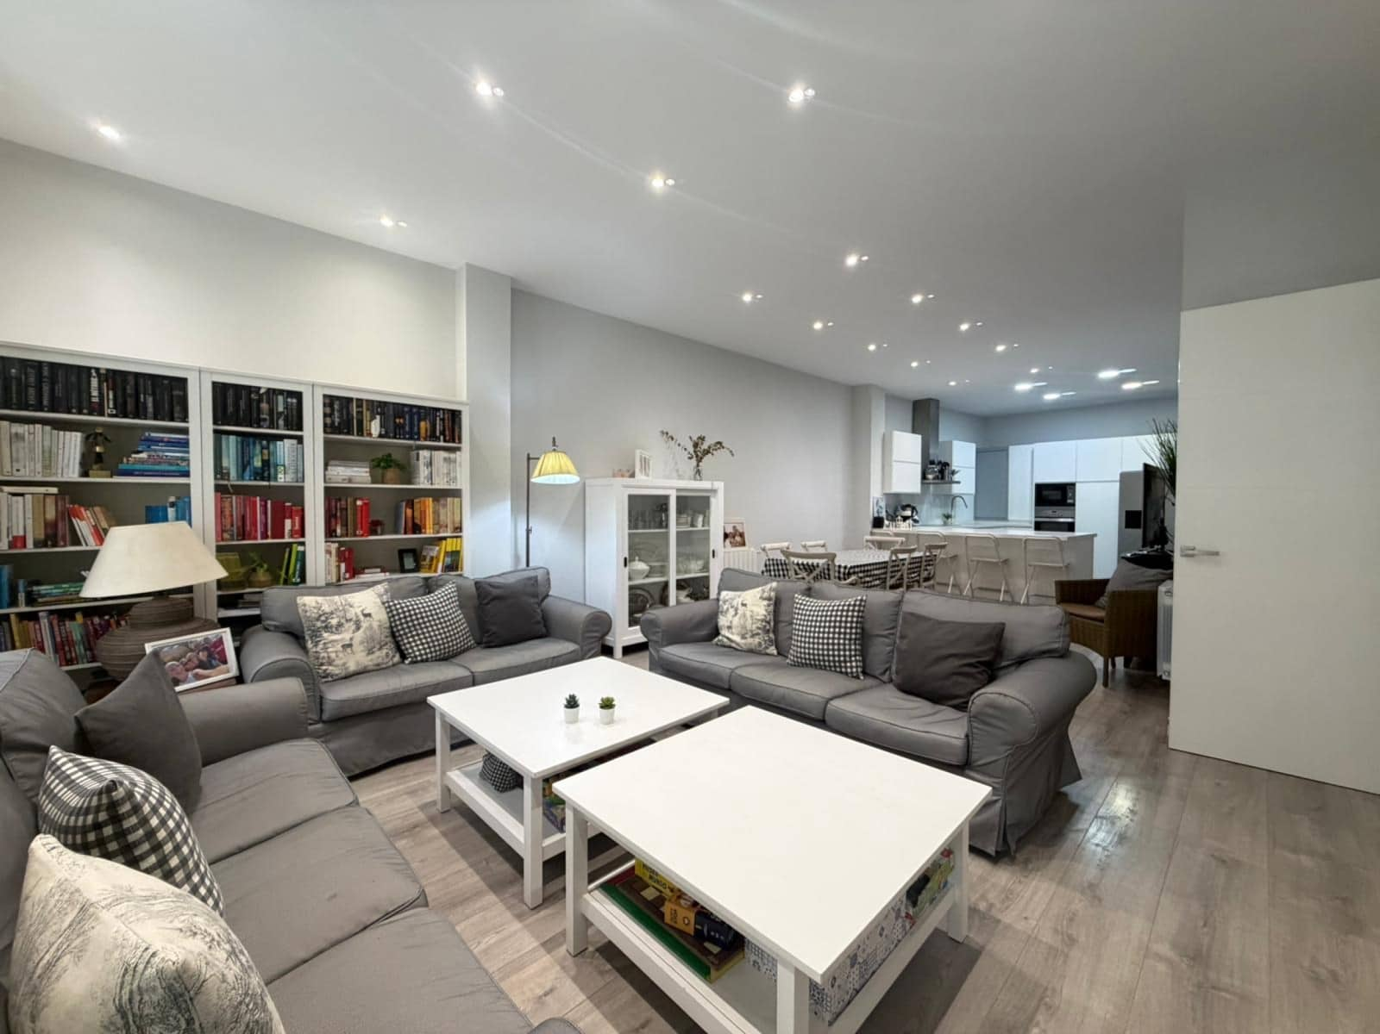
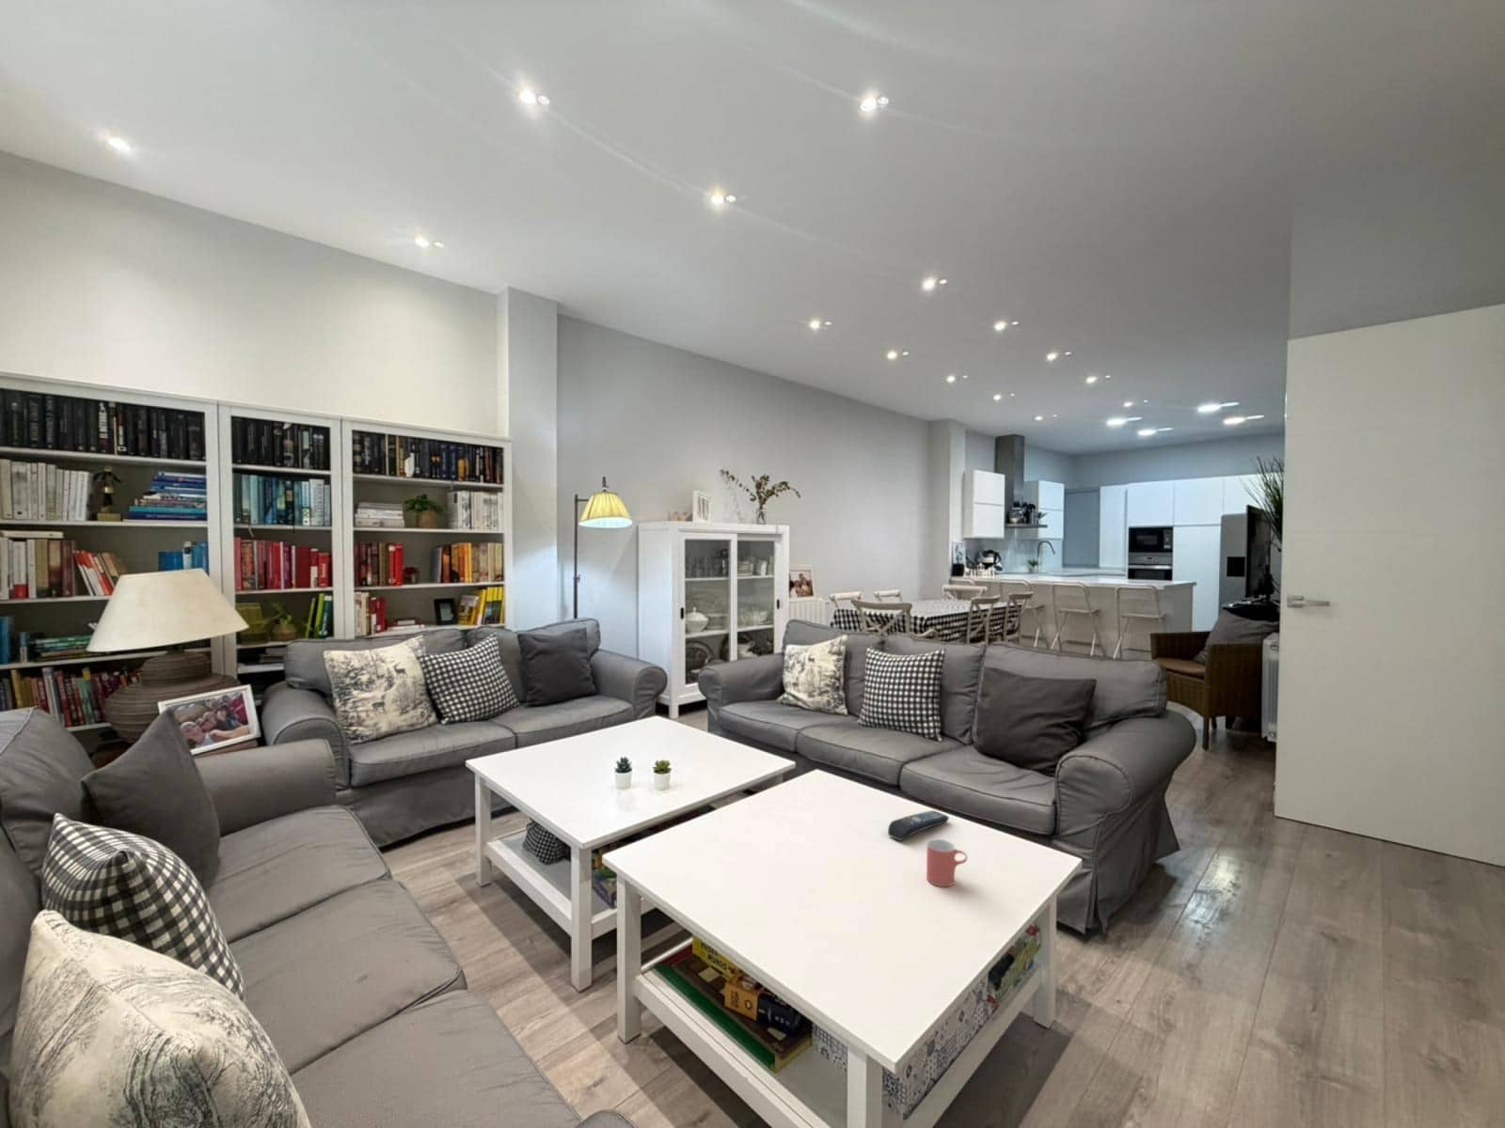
+ remote control (918, 822)
+ cup (947, 861)
